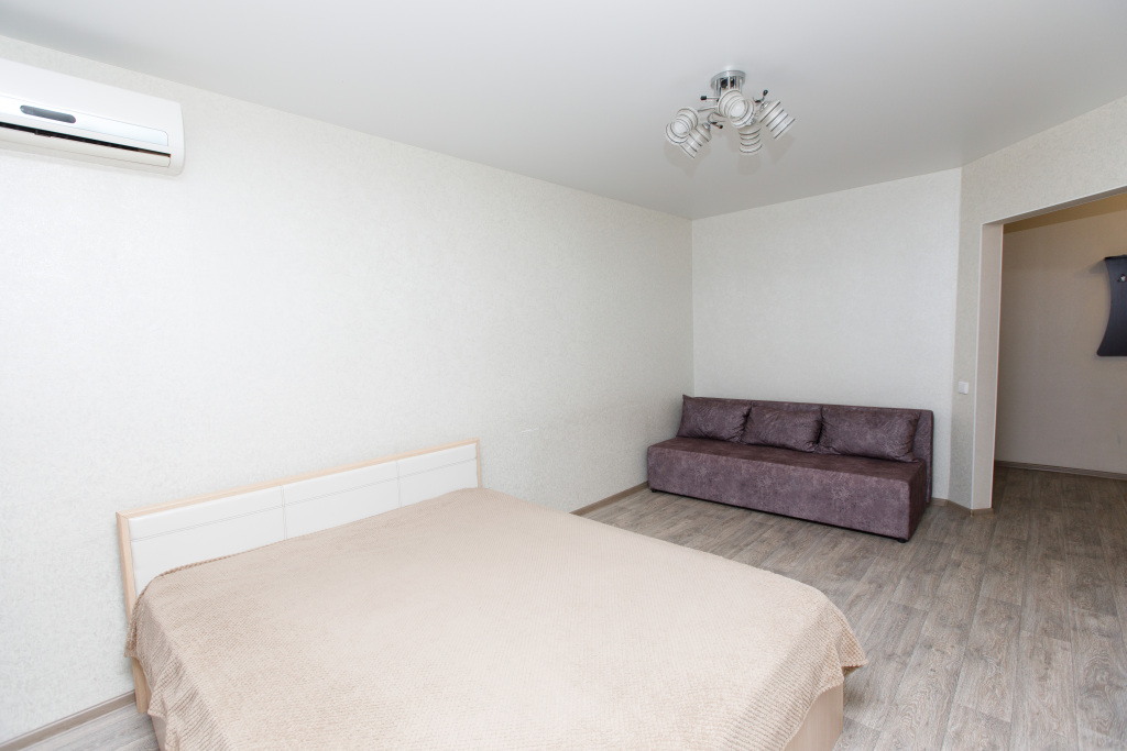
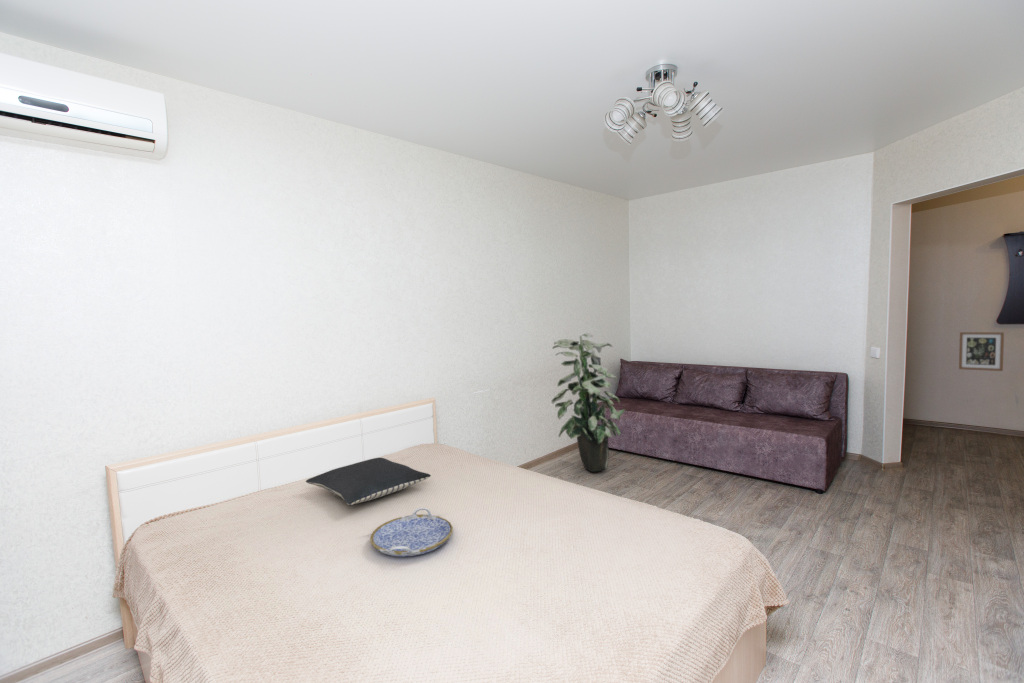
+ serving tray (412, 533)
+ indoor plant (586, 401)
+ wall art (980, 351)
+ pillow (368, 478)
